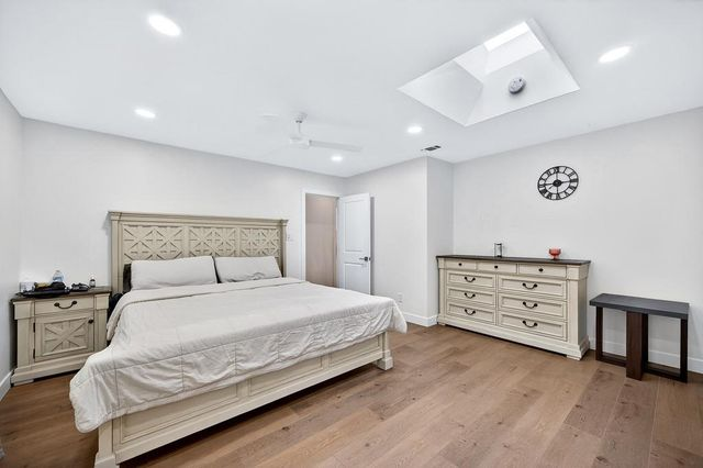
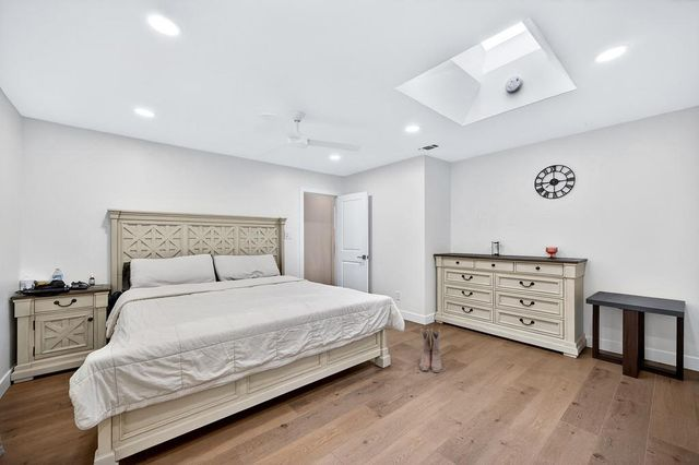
+ boots (430, 348)
